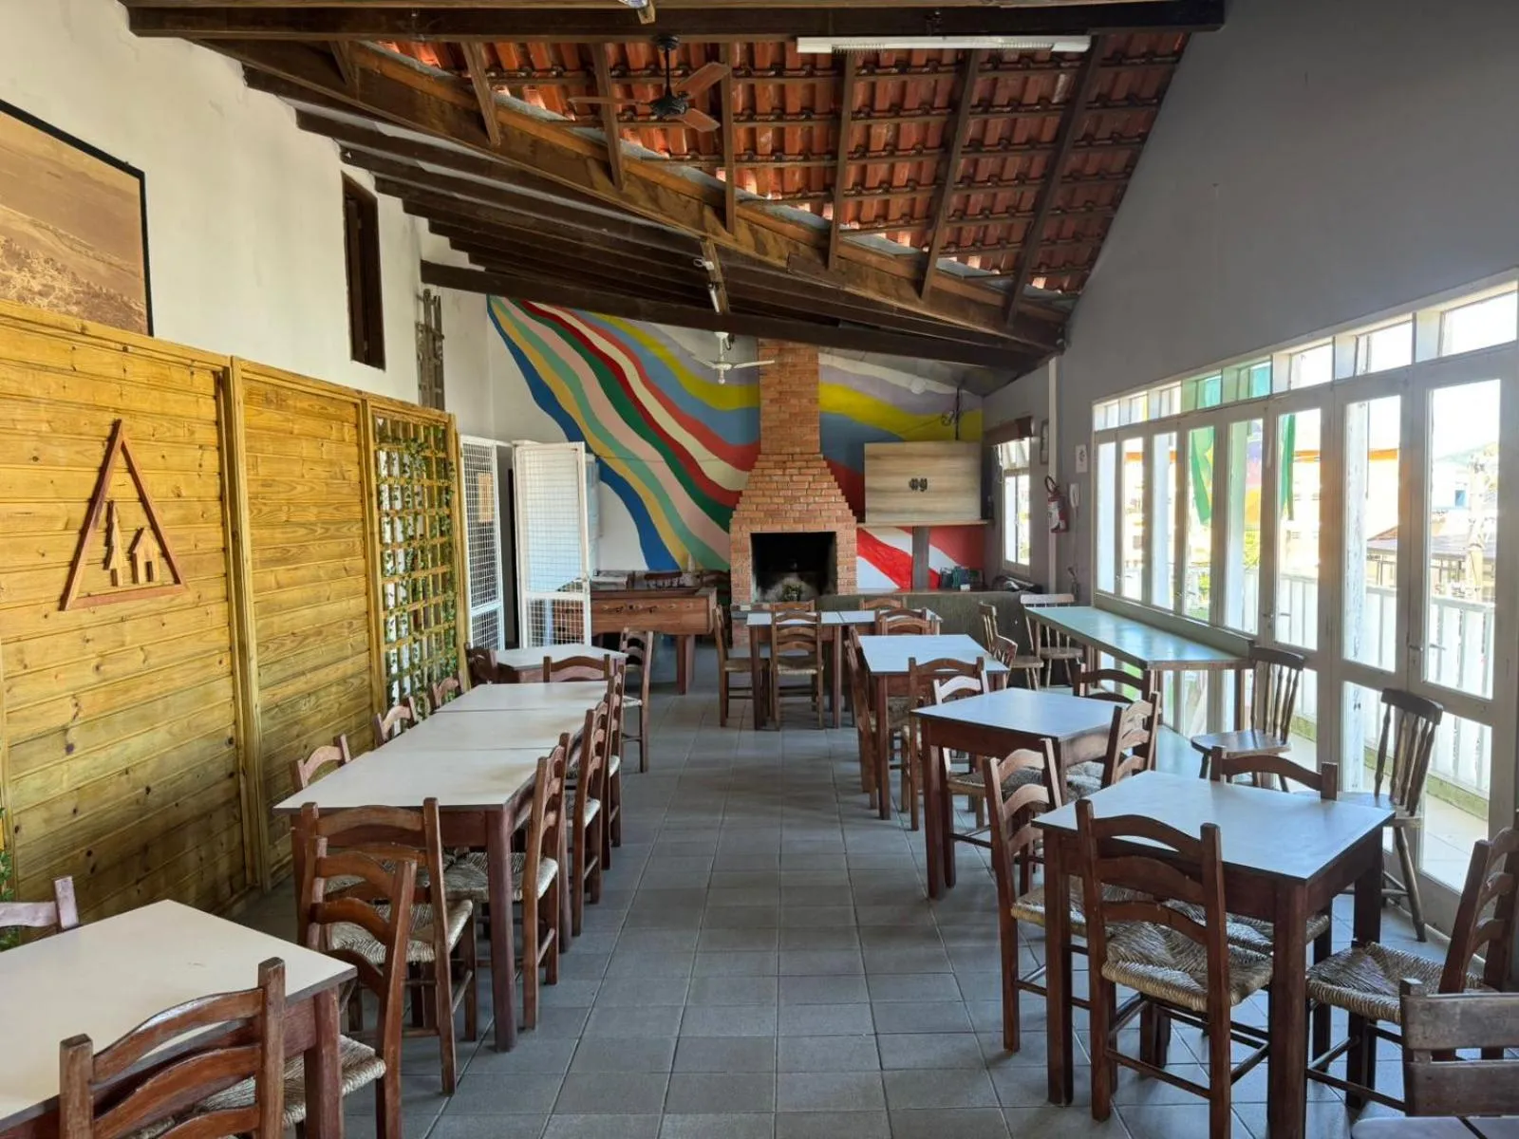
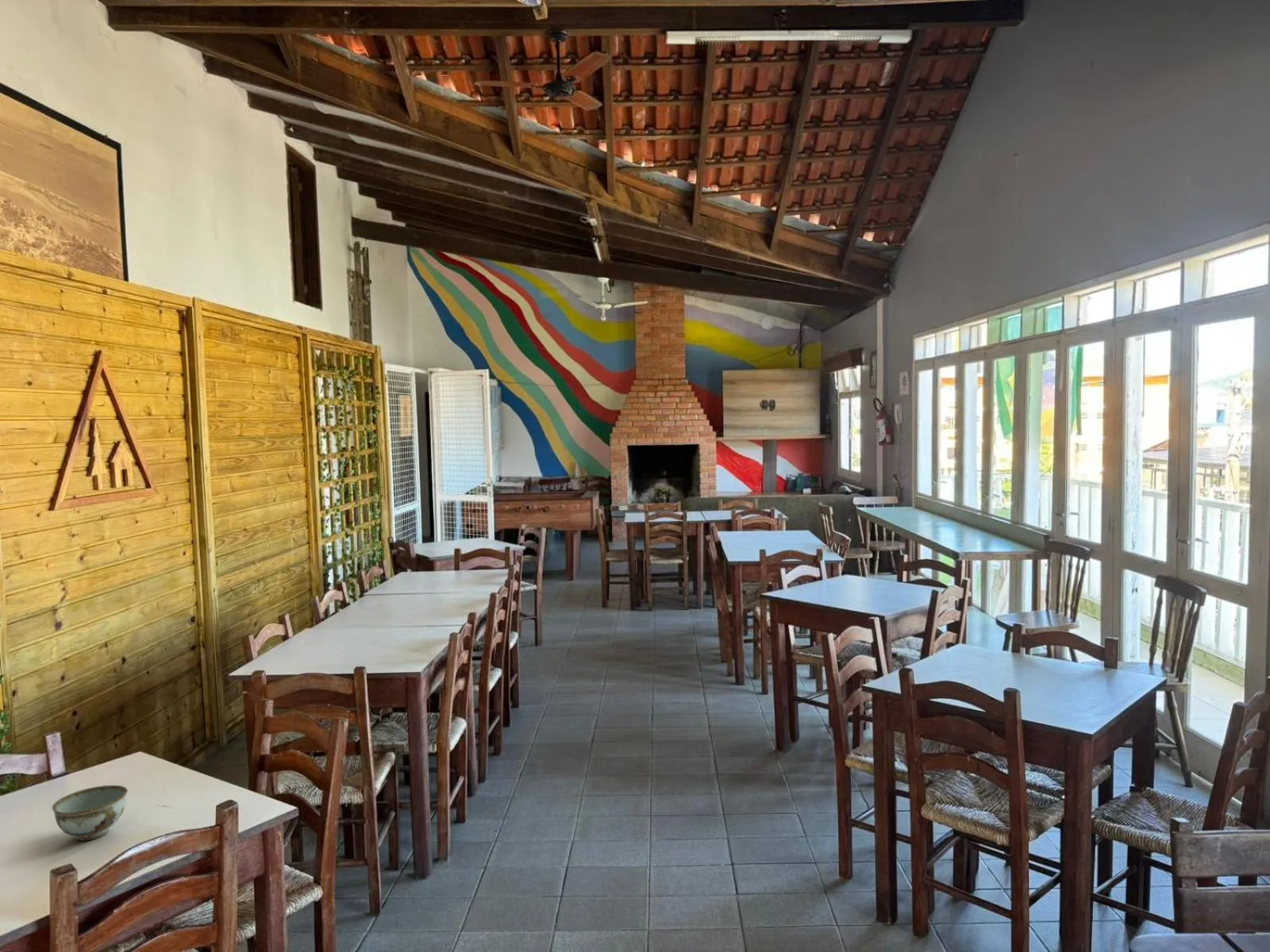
+ bowl (91, 816)
